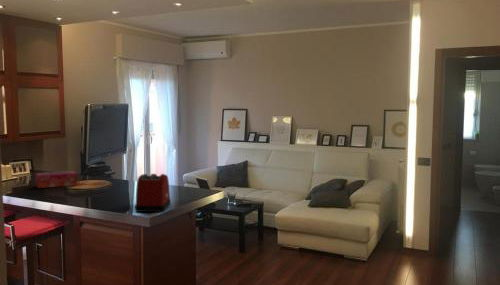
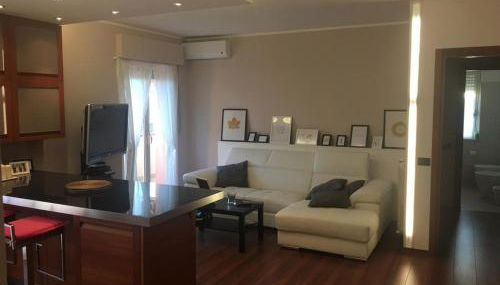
- toaster (153, 190)
- tissue box (56, 179)
